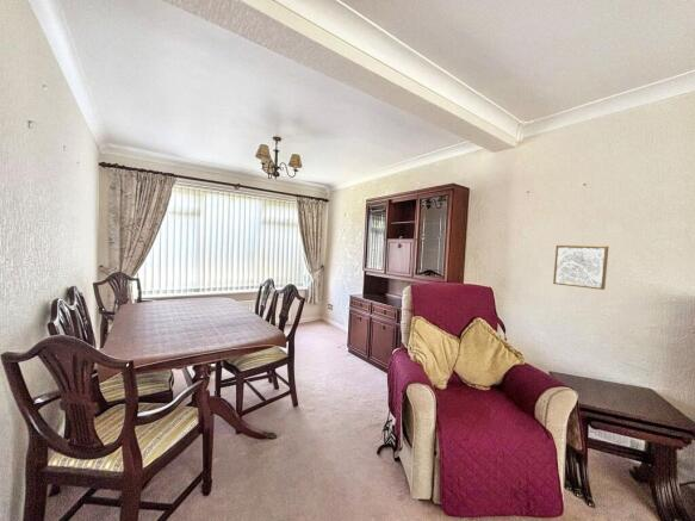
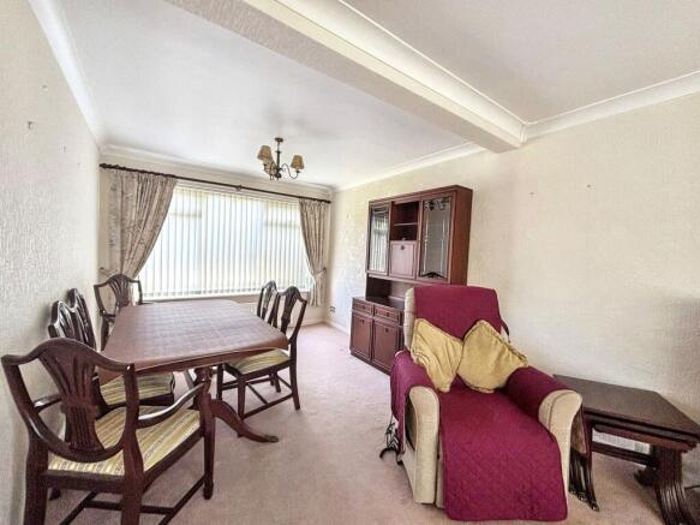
- wall art (579, 266)
